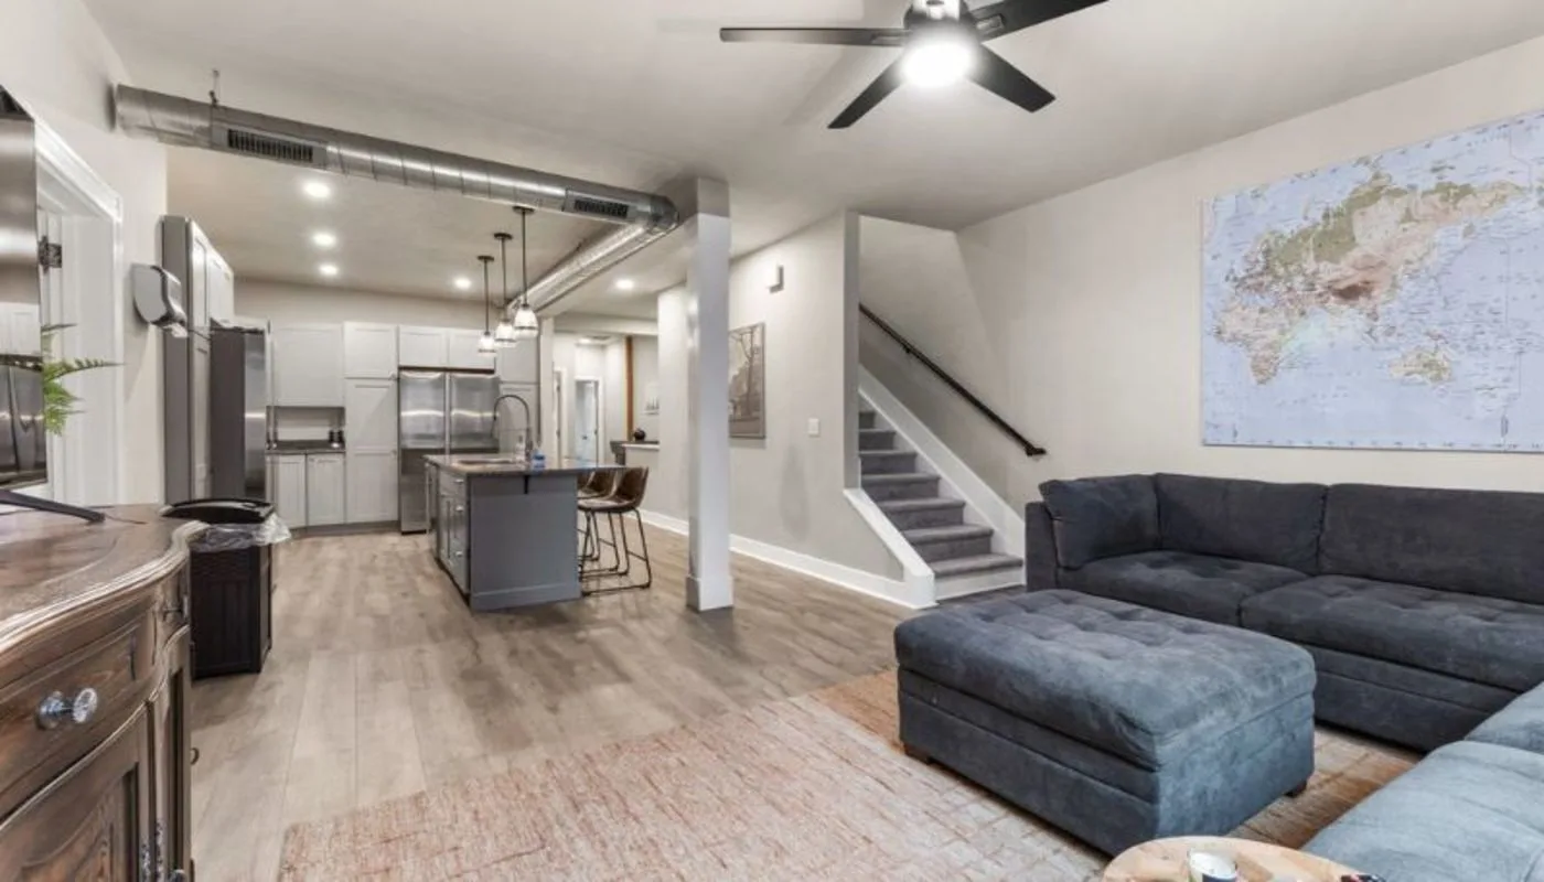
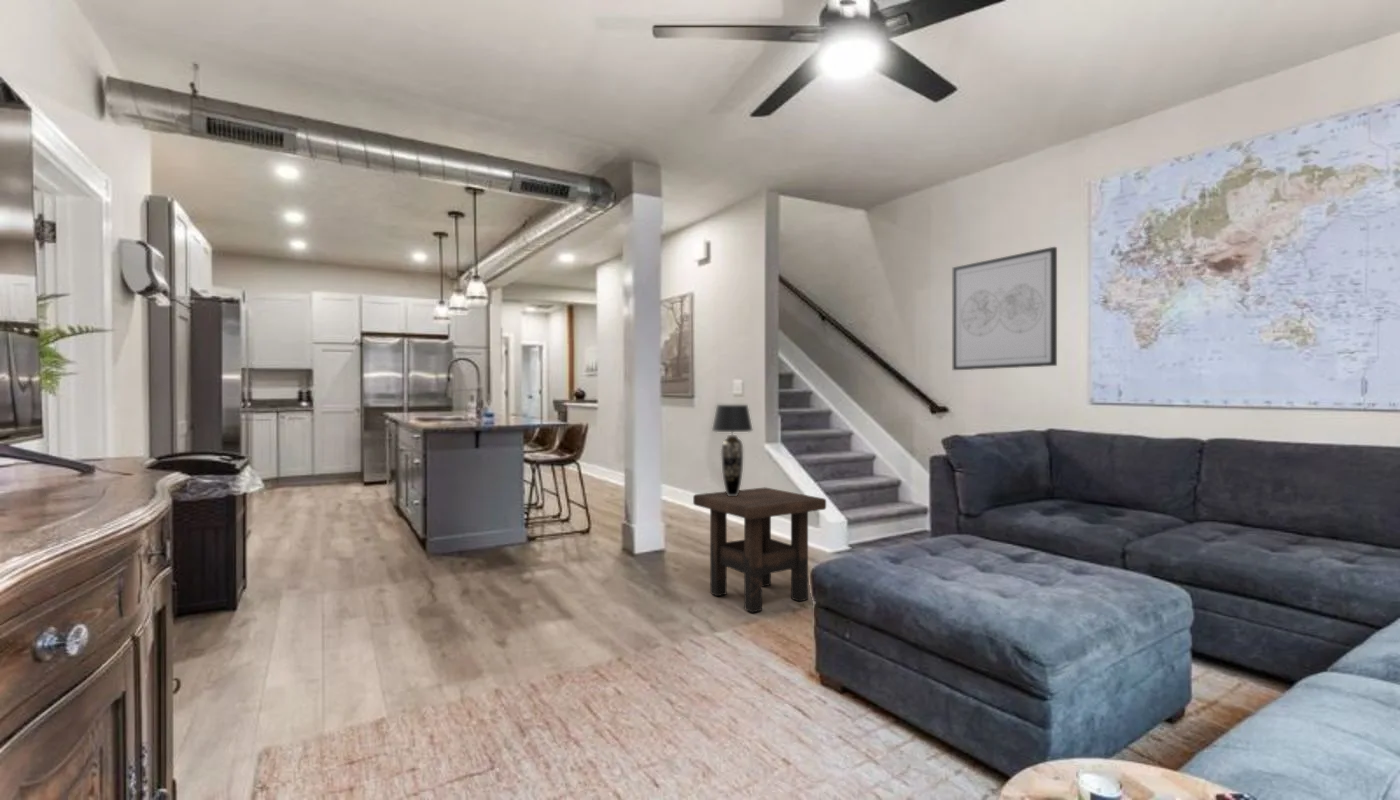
+ side table (758, 546)
+ table lamp (732, 449)
+ wall art (1000, 313)
